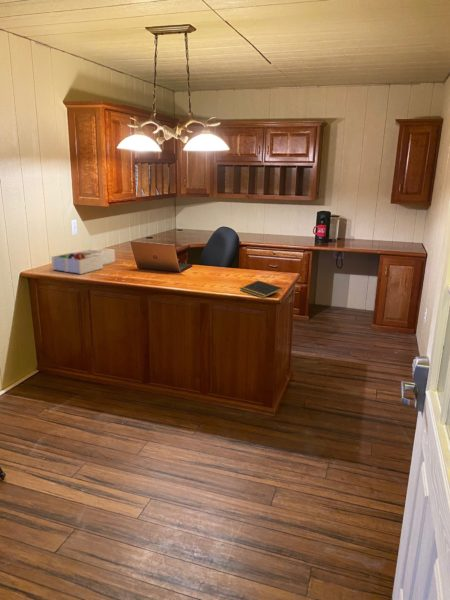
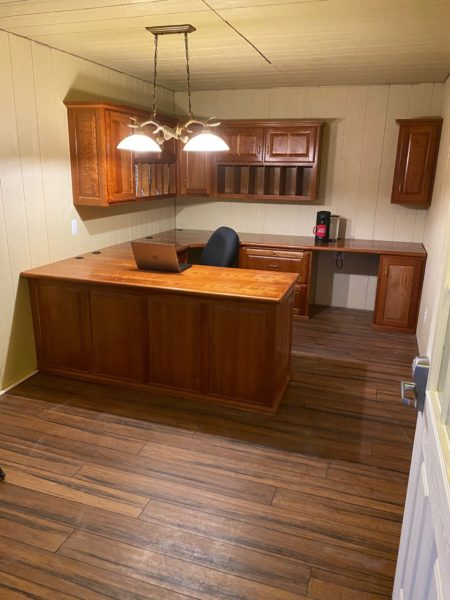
- desk organizer (89, 260)
- notepad (260, 288)
